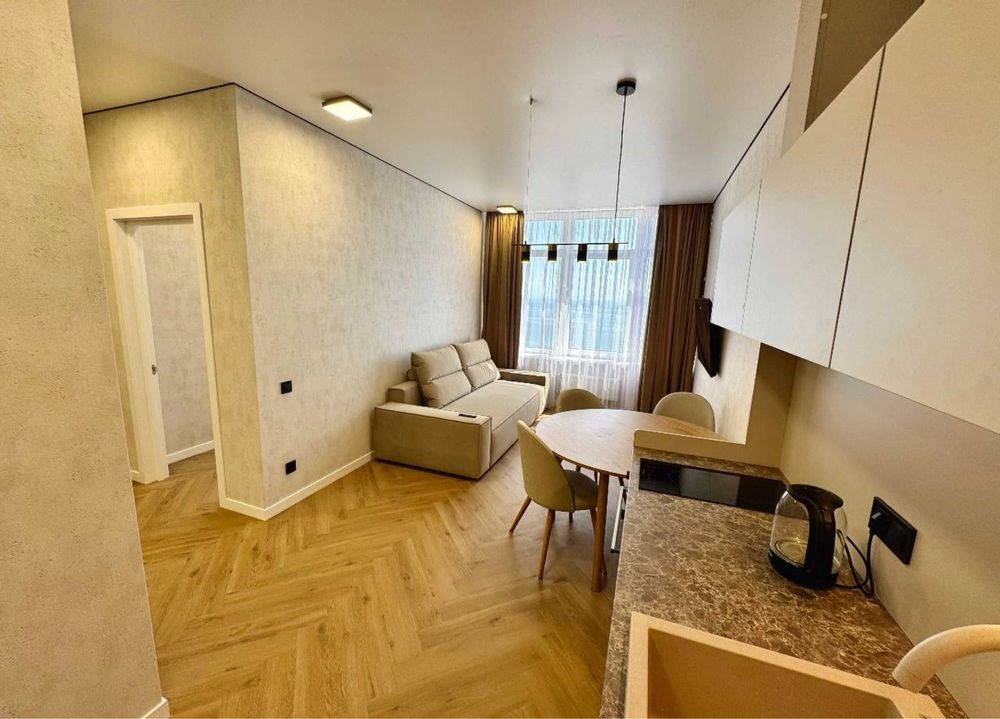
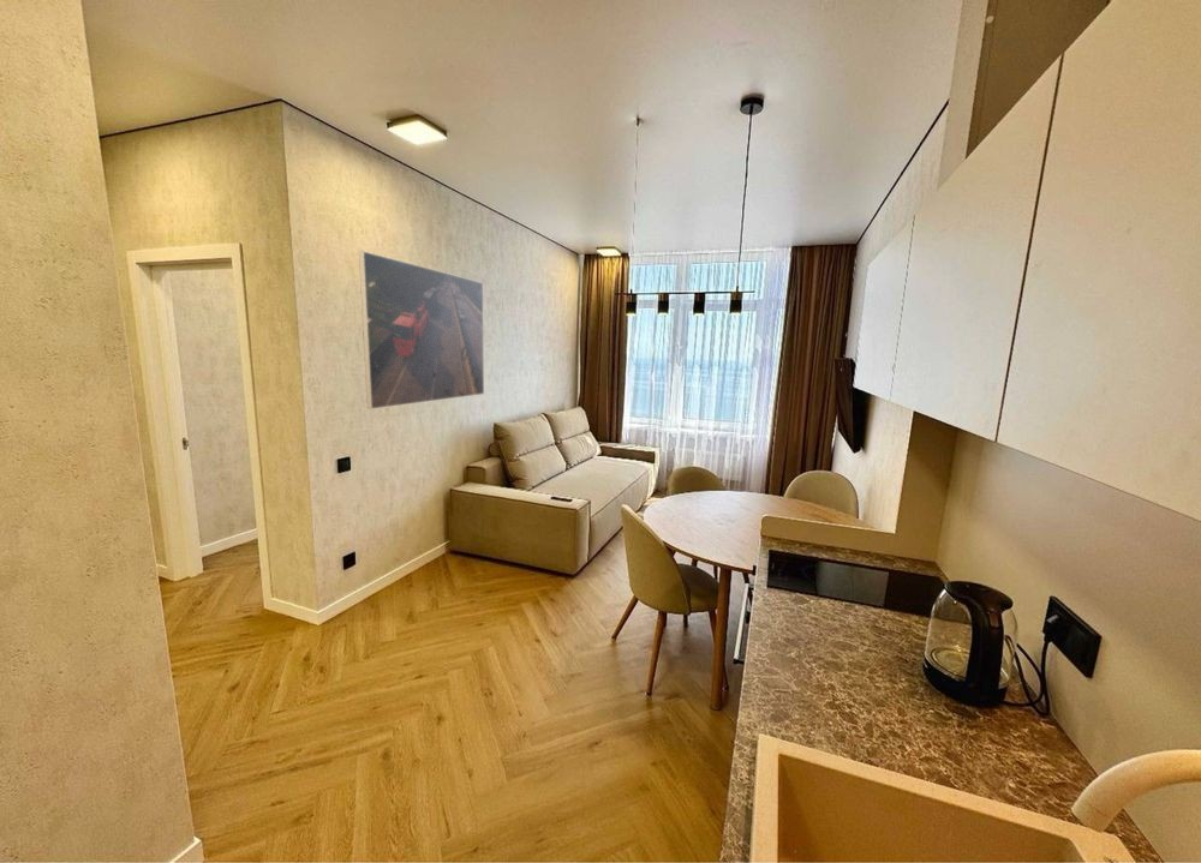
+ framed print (434, 336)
